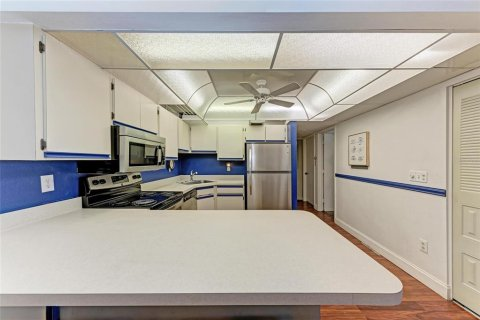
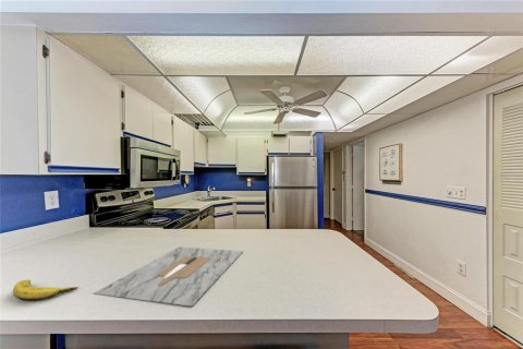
+ cutting board (183, 266)
+ banana (40, 288)
